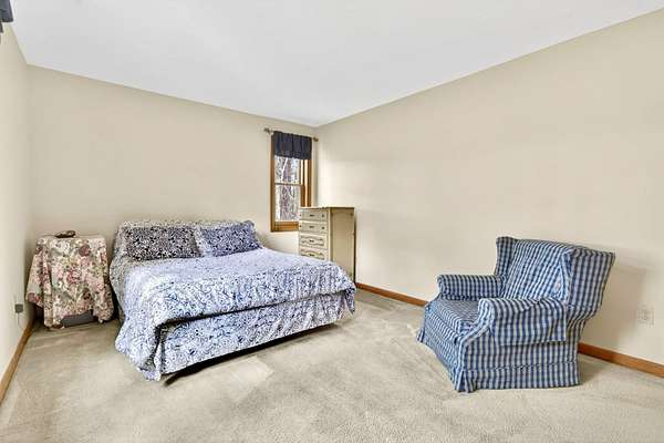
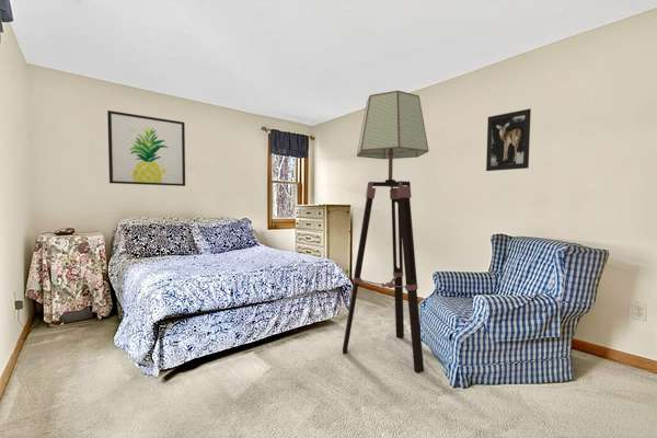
+ wall art (149, 150)
+ wall art (507, 141)
+ floor lamp (392, 227)
